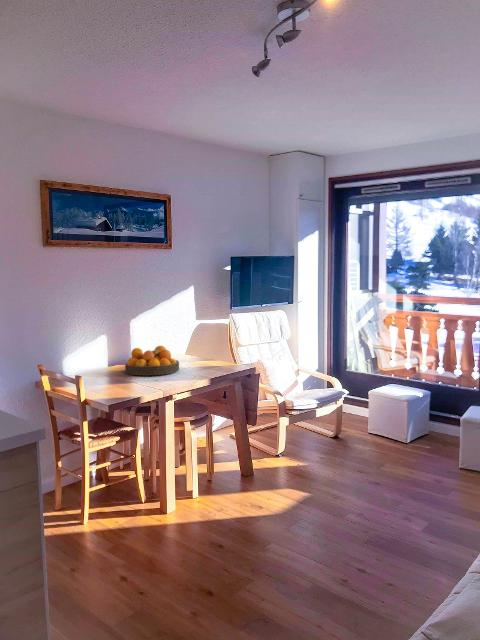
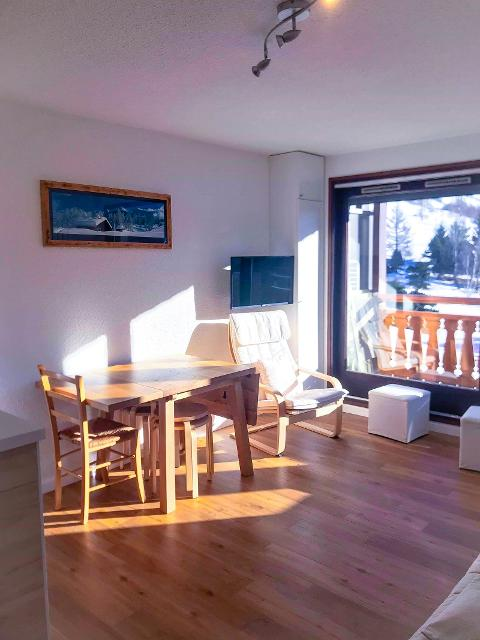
- fruit bowl (152, 359)
